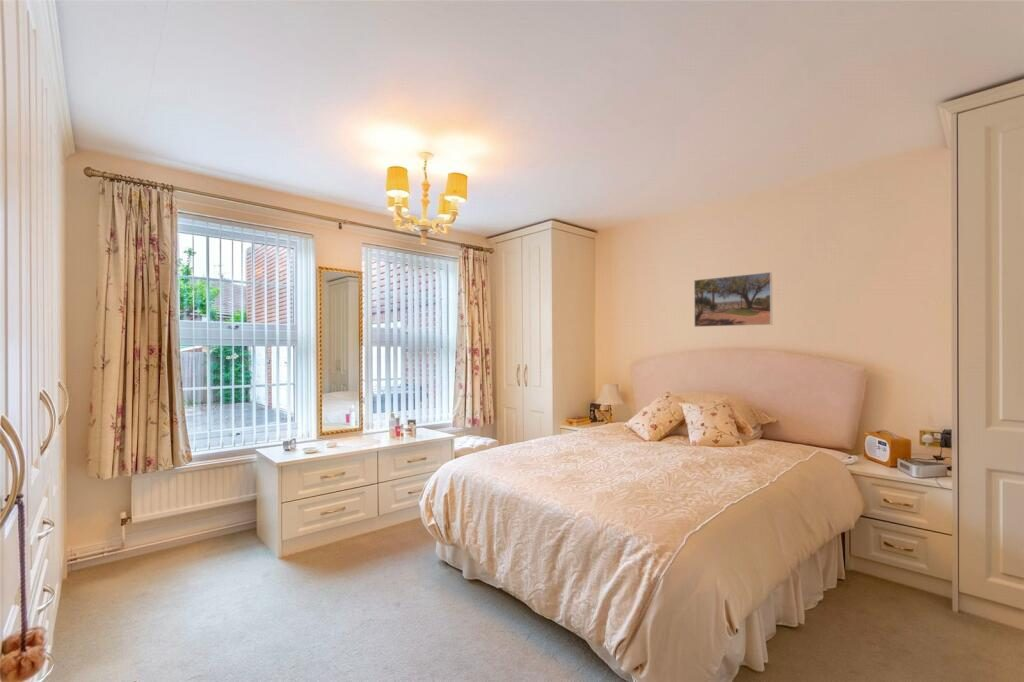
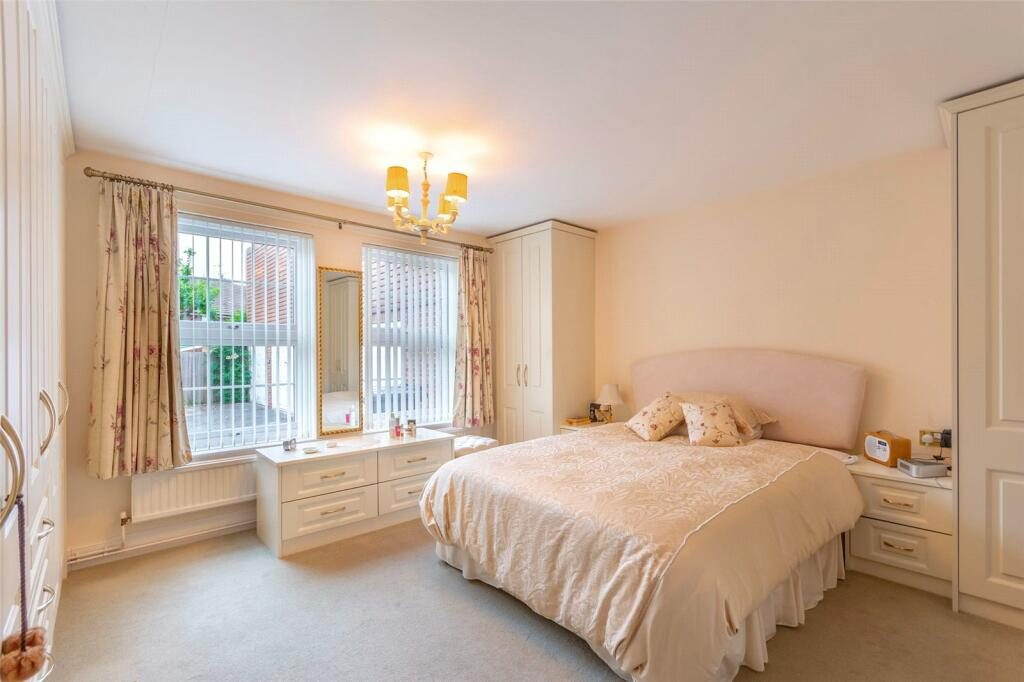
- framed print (730, 301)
